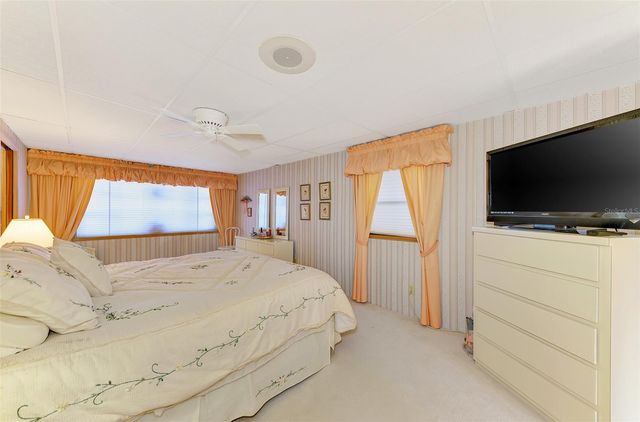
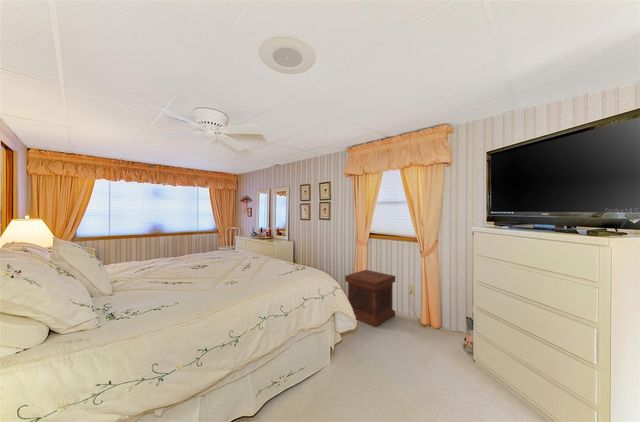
+ side table (370, 295)
